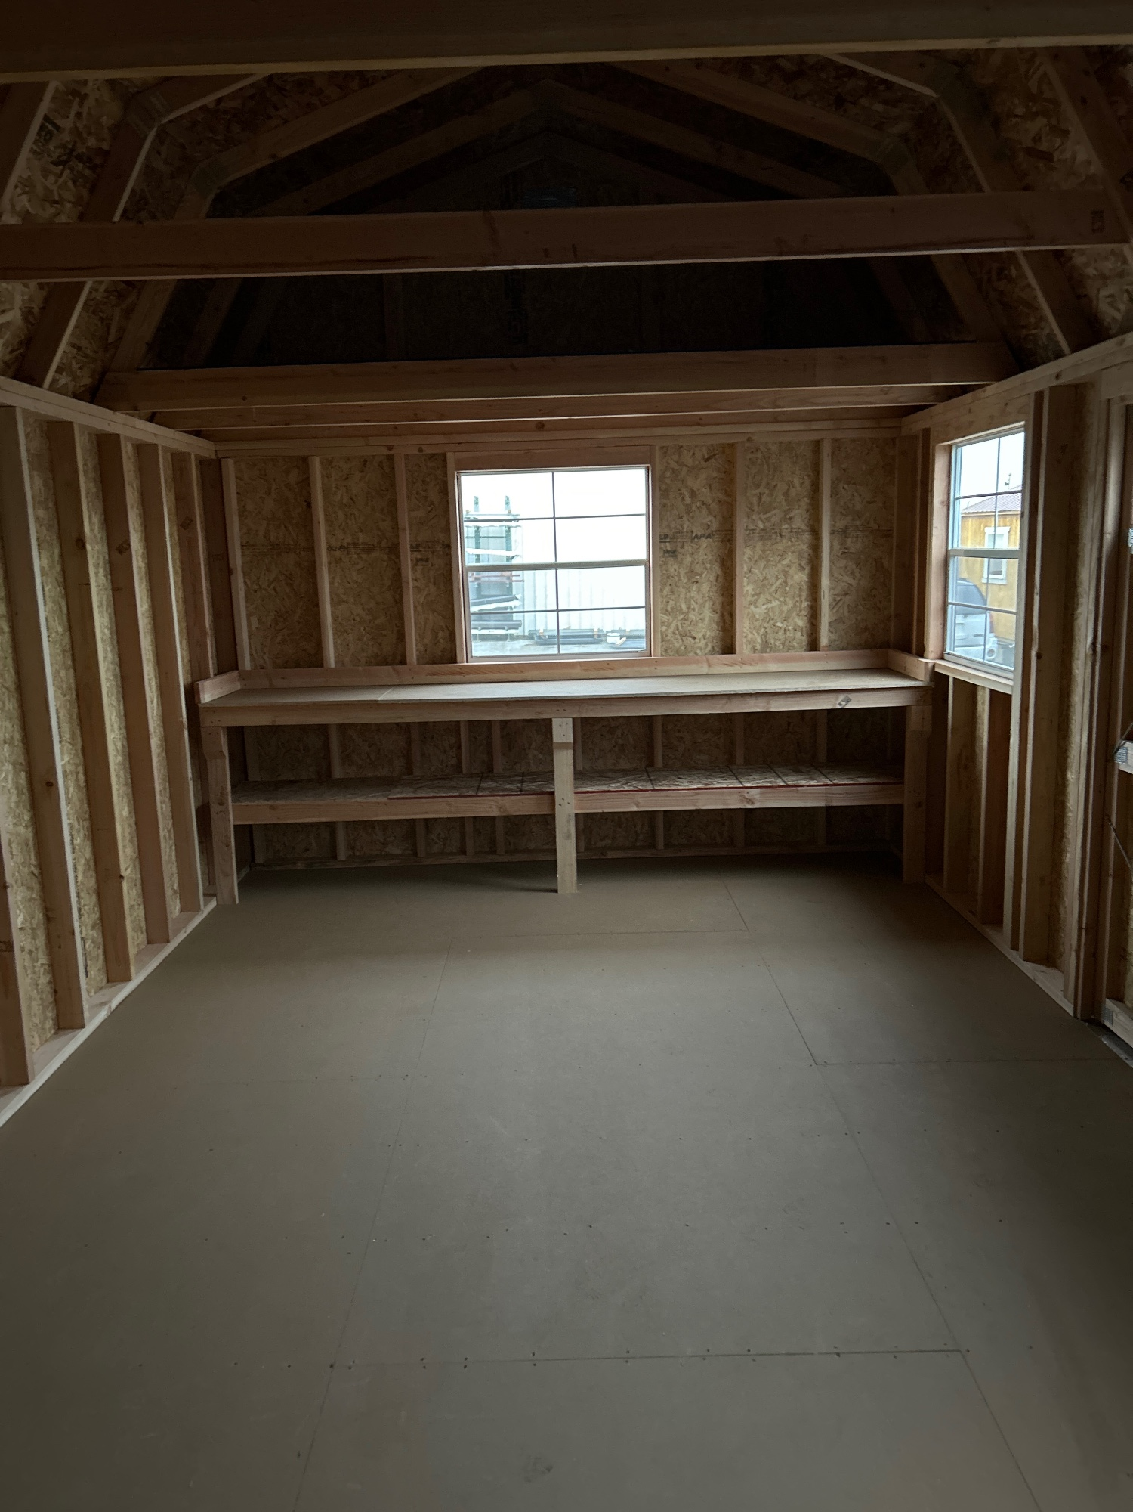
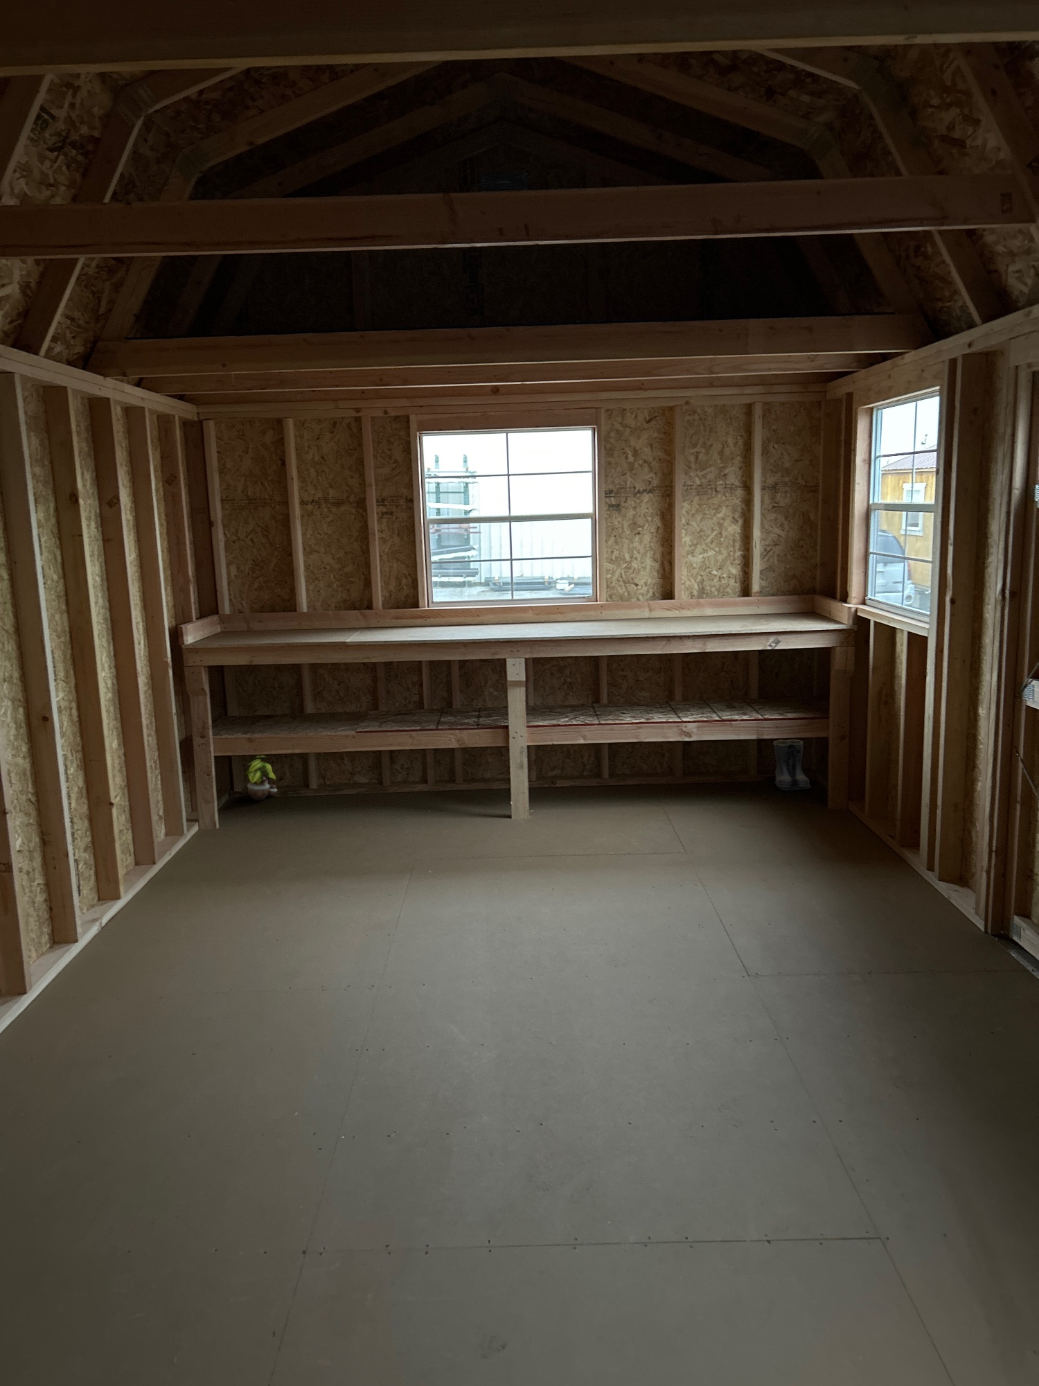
+ potted plant (261, 777)
+ boots (790, 764)
